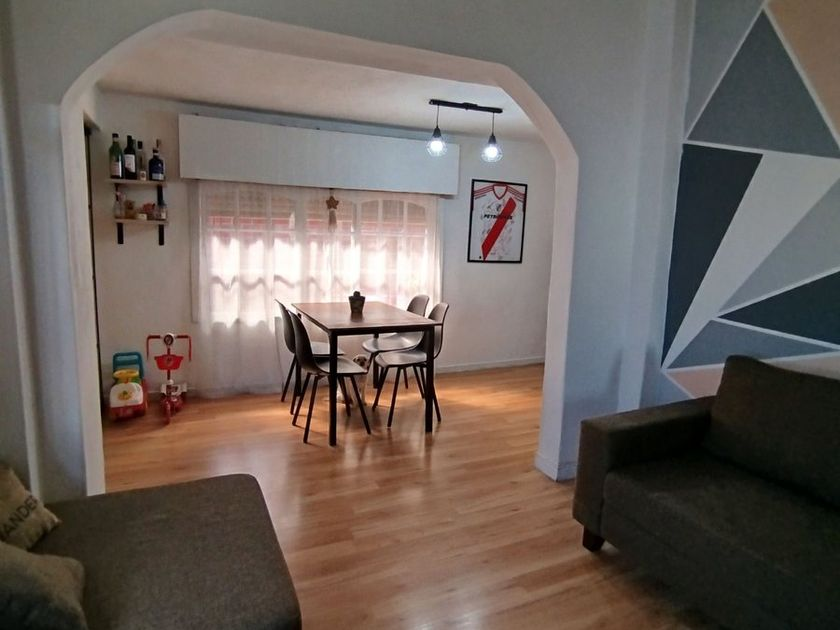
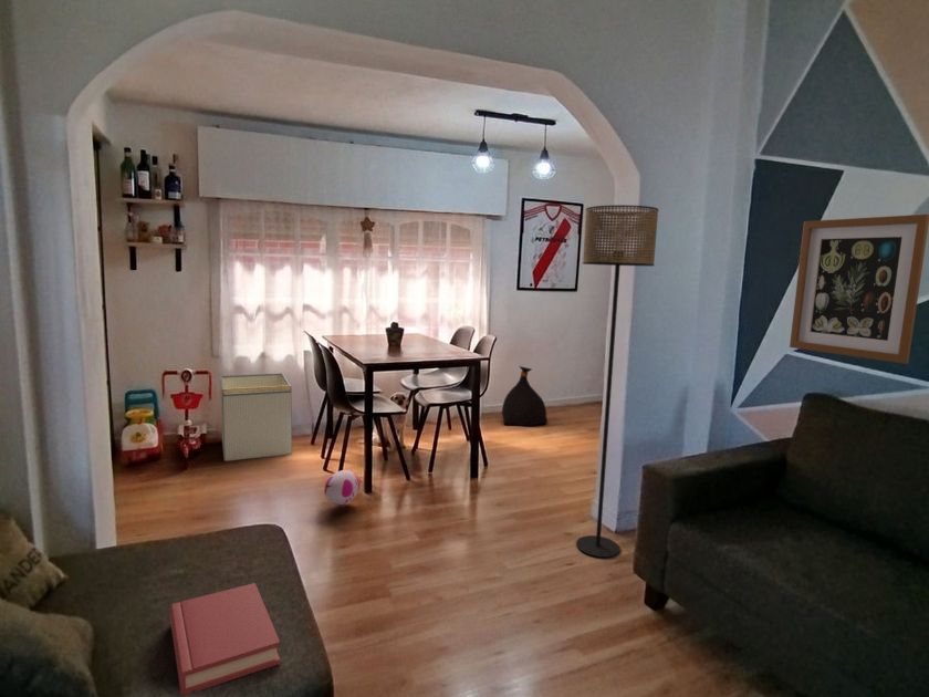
+ hardback book (222, 632)
+ bag (523, 395)
+ plush toy (342, 489)
+ floor lamp (608, 385)
+ wall art (852, 288)
+ storage bin (254, 413)
